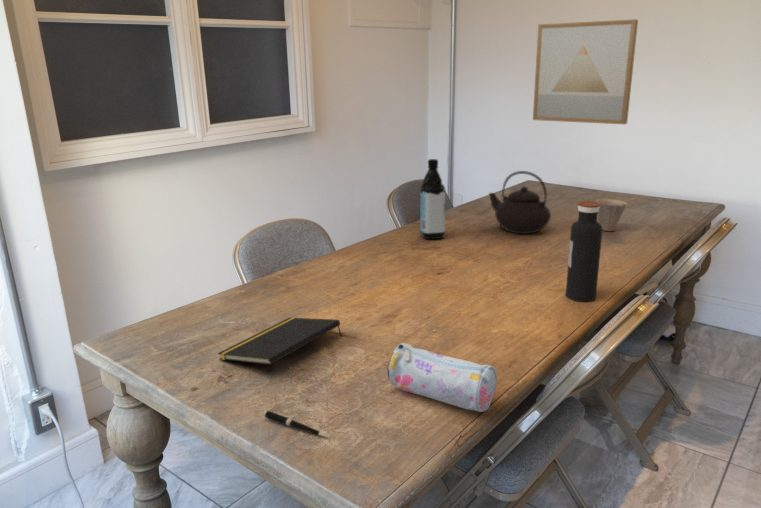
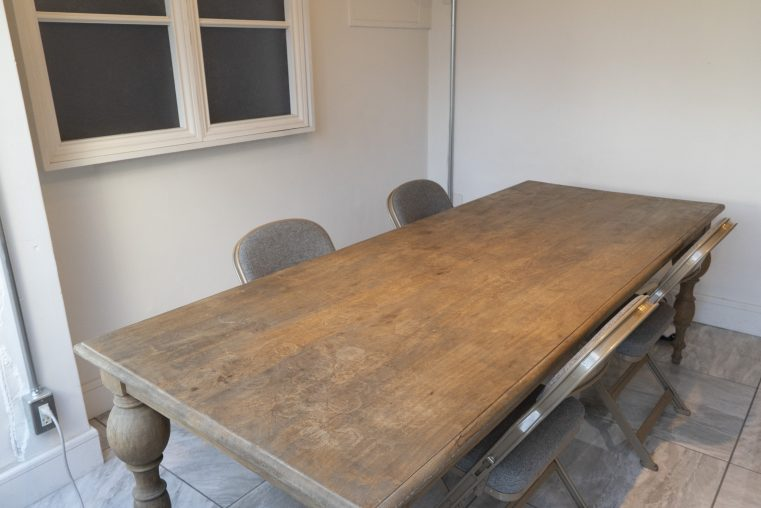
- cup (610, 215)
- teapot (518, 199)
- notepad (280, 338)
- water bottle (432, 198)
- water bottle (584, 251)
- pencil case (441, 375)
- wall art (581, 73)
- pen (296, 423)
